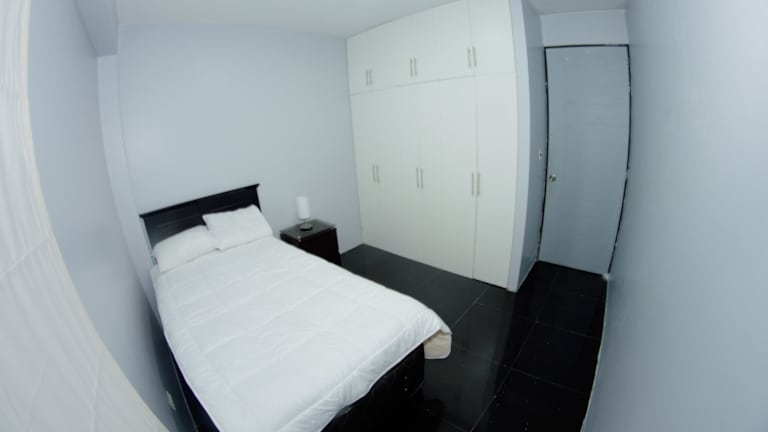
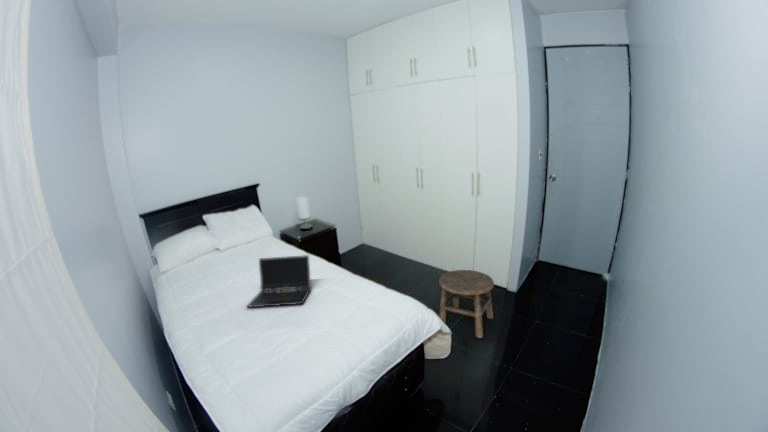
+ stool (467, 297)
+ laptop computer (279, 280)
